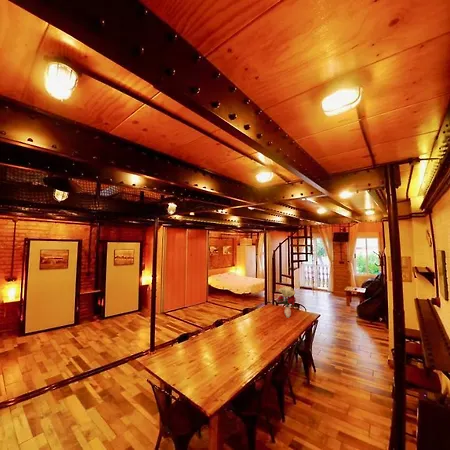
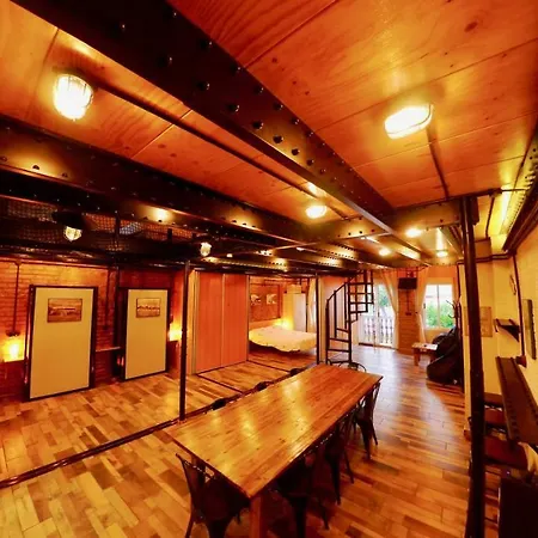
- flower bouquet (286, 301)
